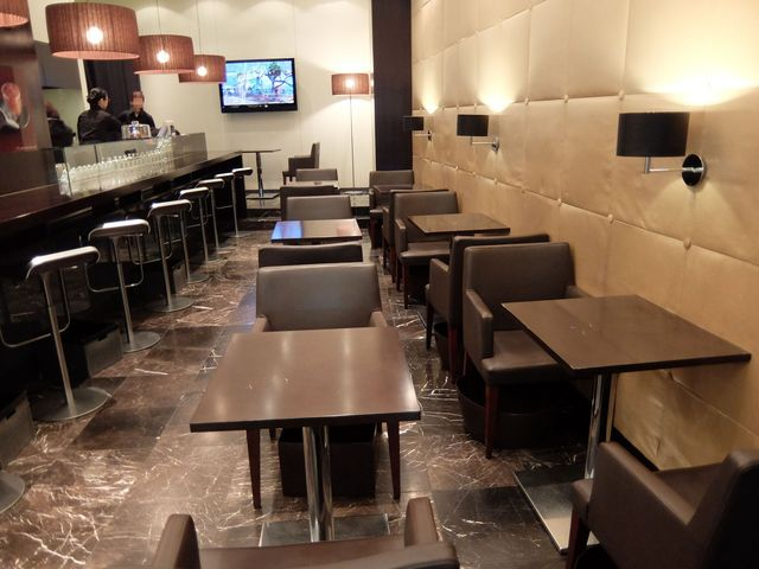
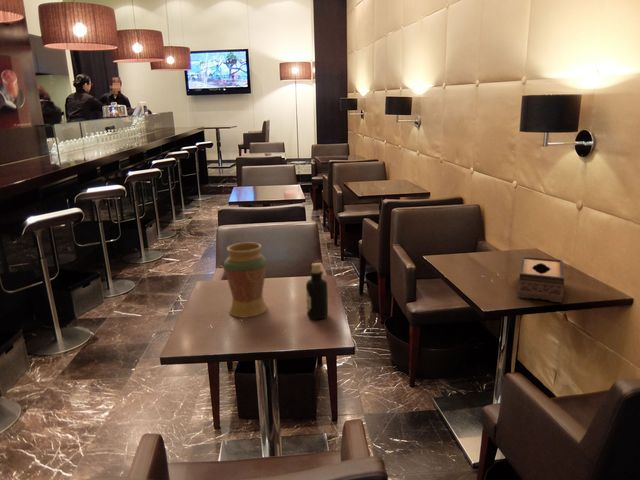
+ tissue box (540, 278)
+ decorative vase (246, 278)
+ bottle (316, 290)
